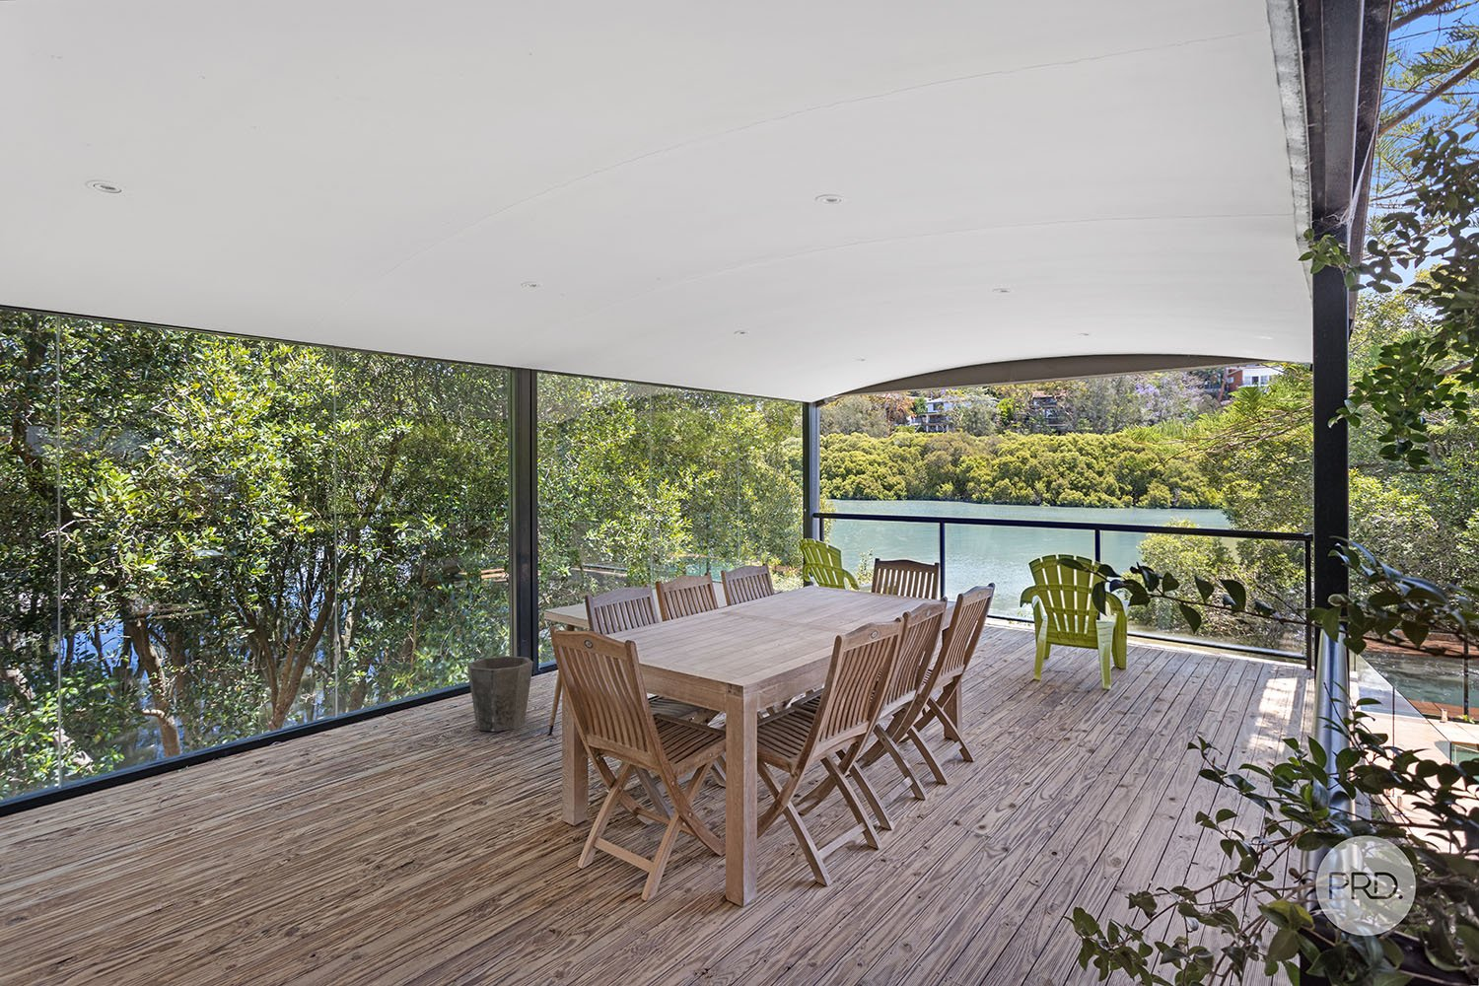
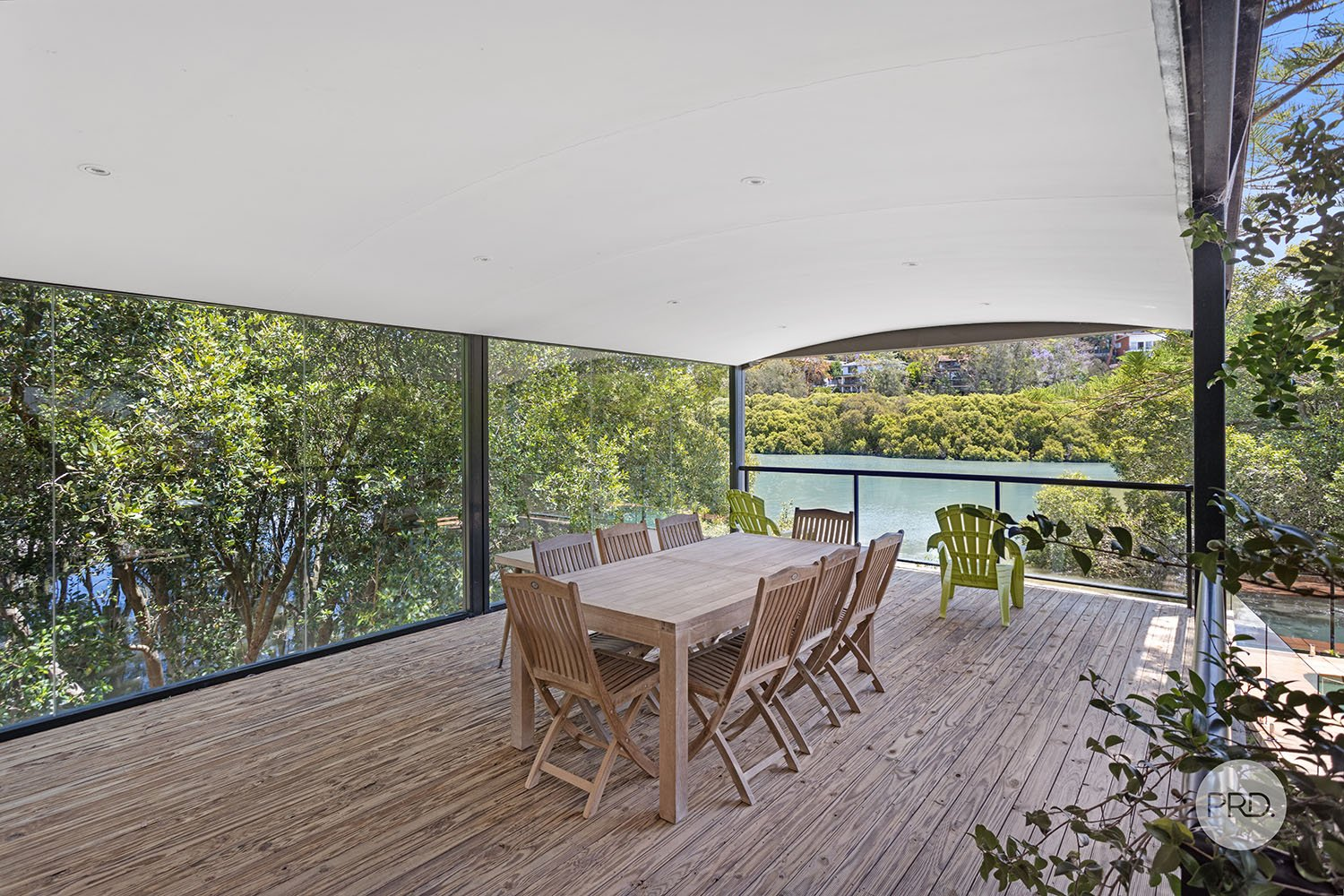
- waste bin (500, 693)
